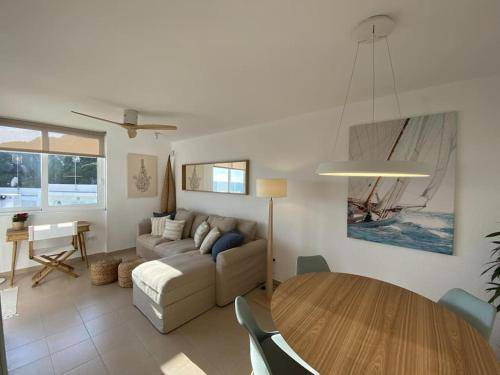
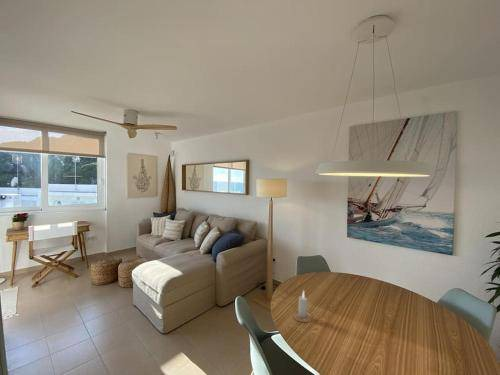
+ candle (302, 303)
